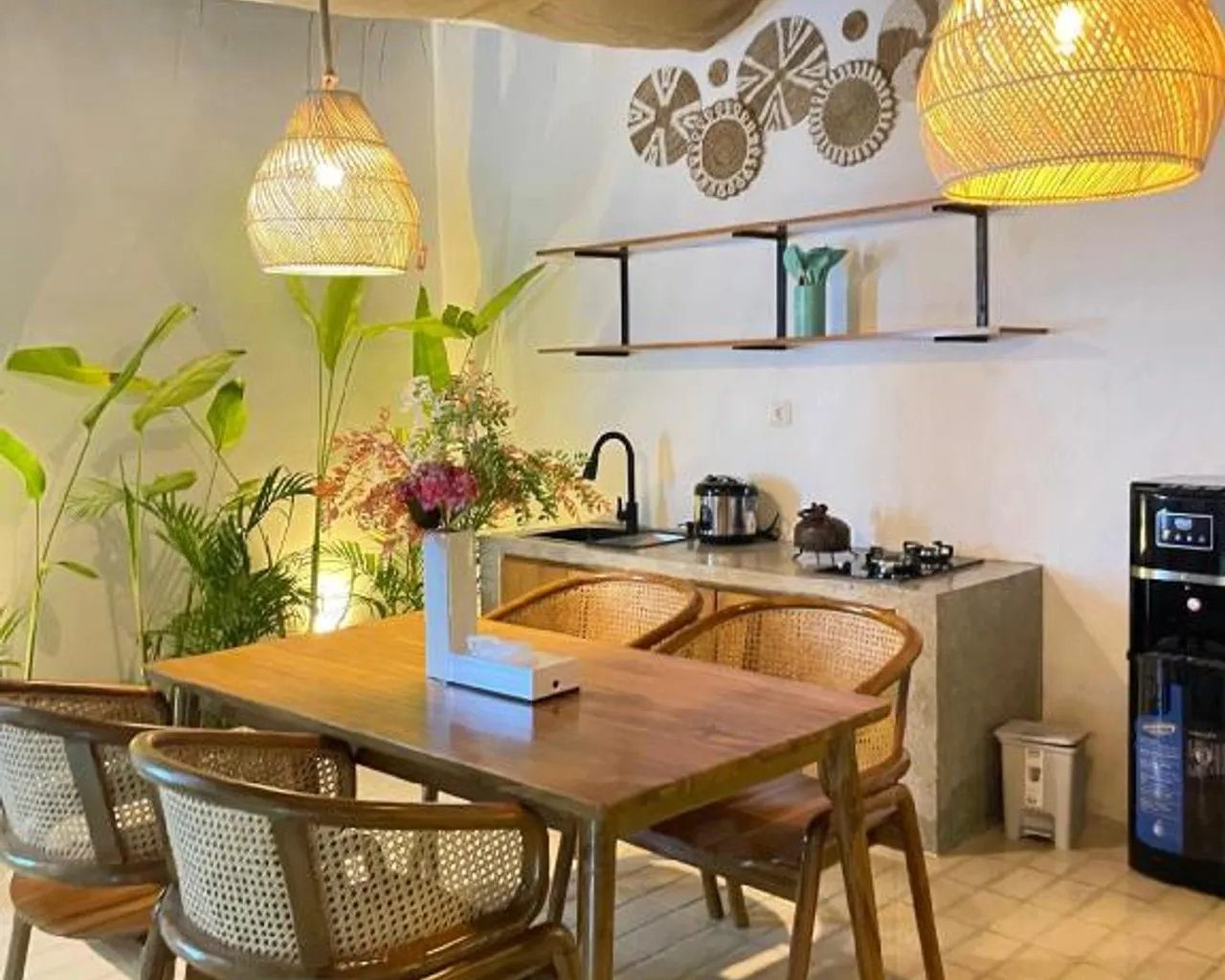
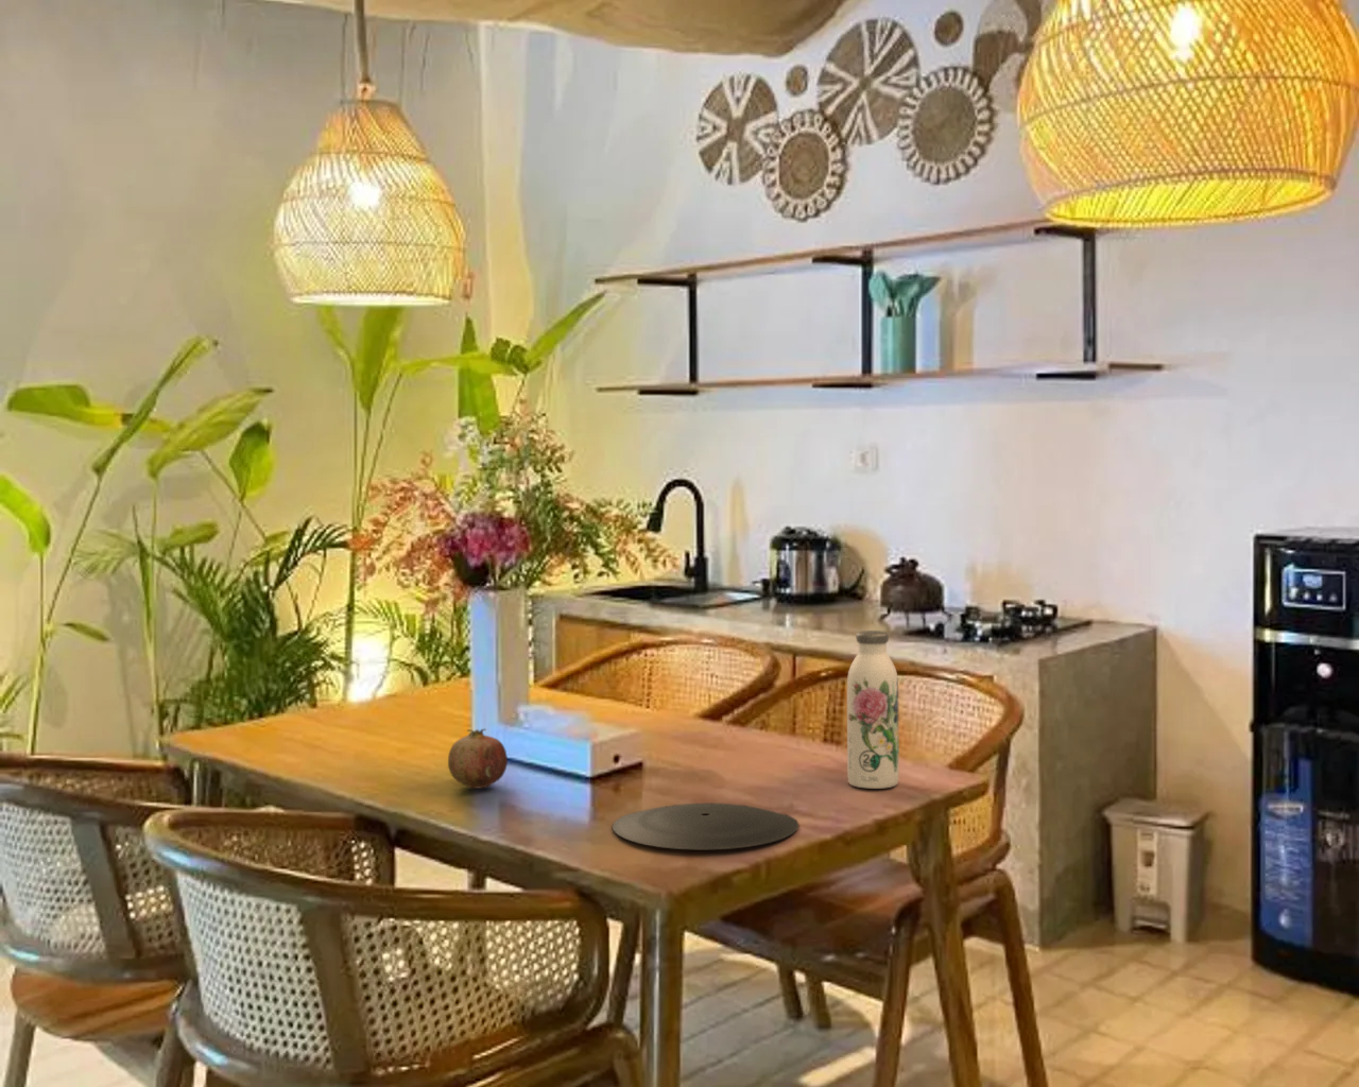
+ fruit (477, 758)
+ water bottle (873, 707)
+ plate (704, 819)
